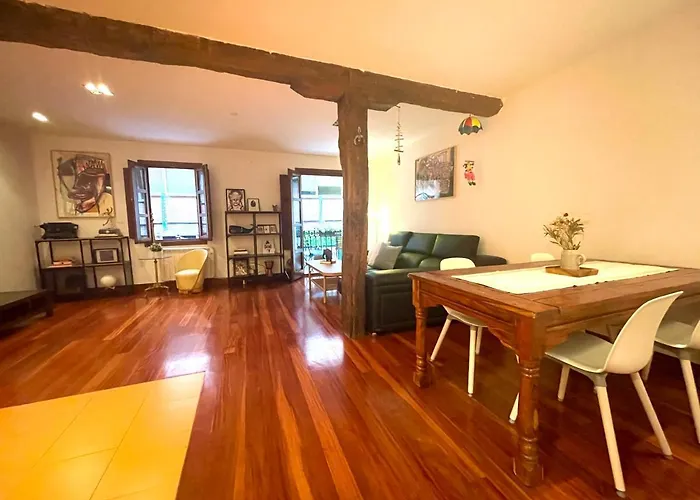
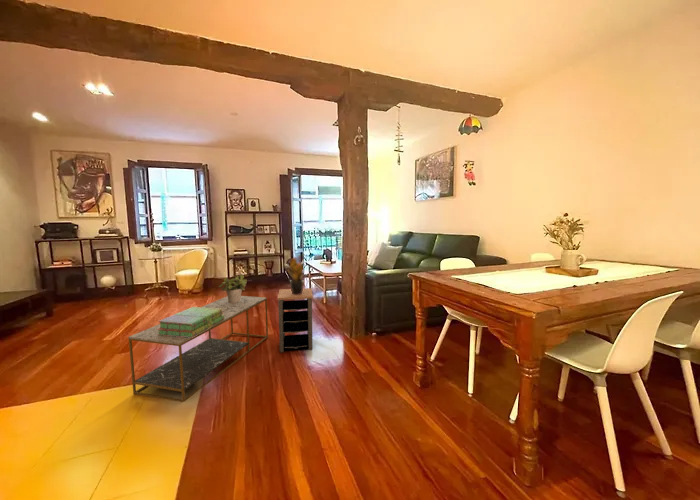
+ stack of books (192, 320)
+ potted plant (234, 288)
+ potted plant (296, 274)
+ side table (295, 319)
+ coffee table (212, 338)
